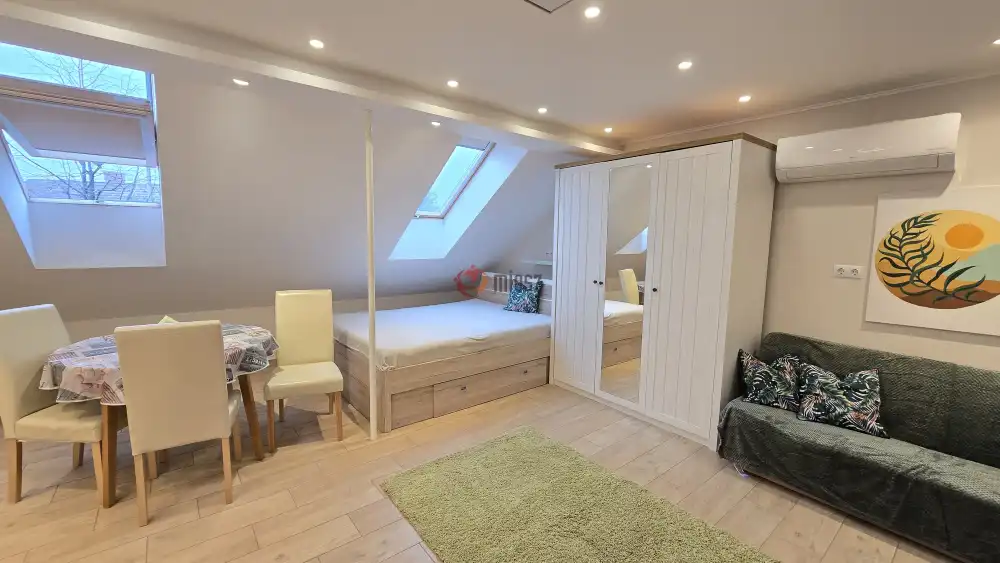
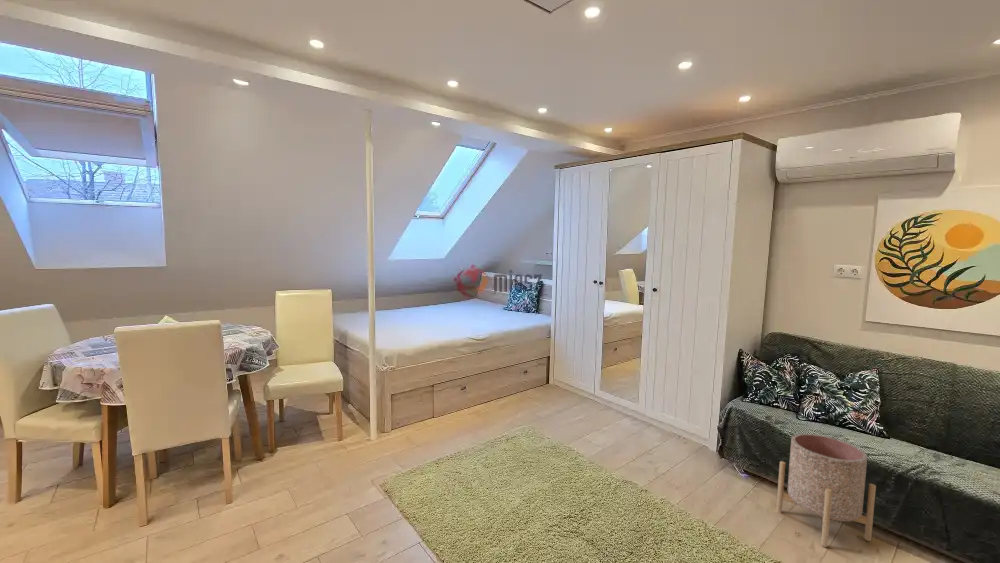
+ planter (824, 486)
